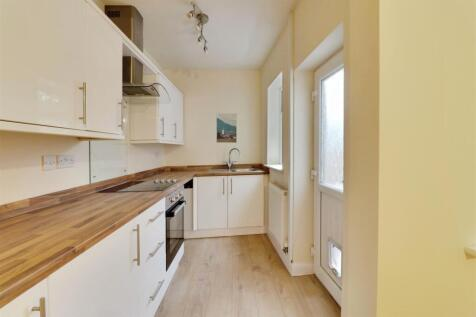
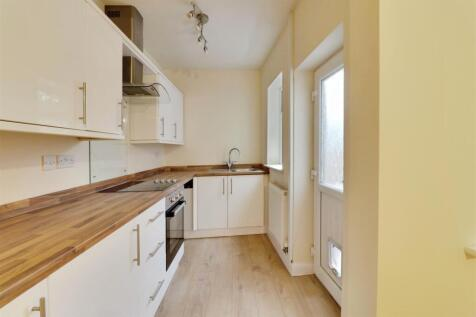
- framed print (226, 128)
